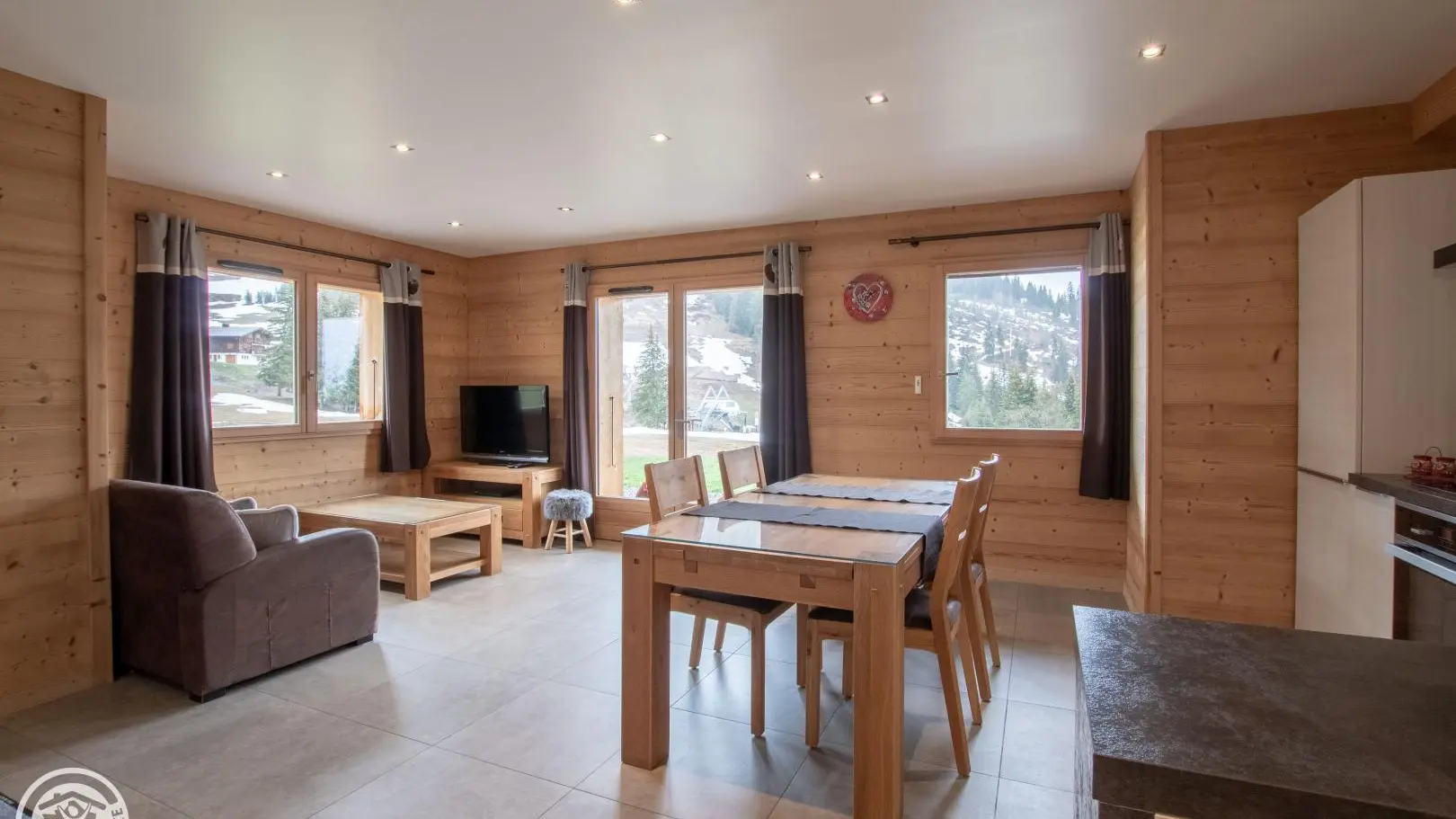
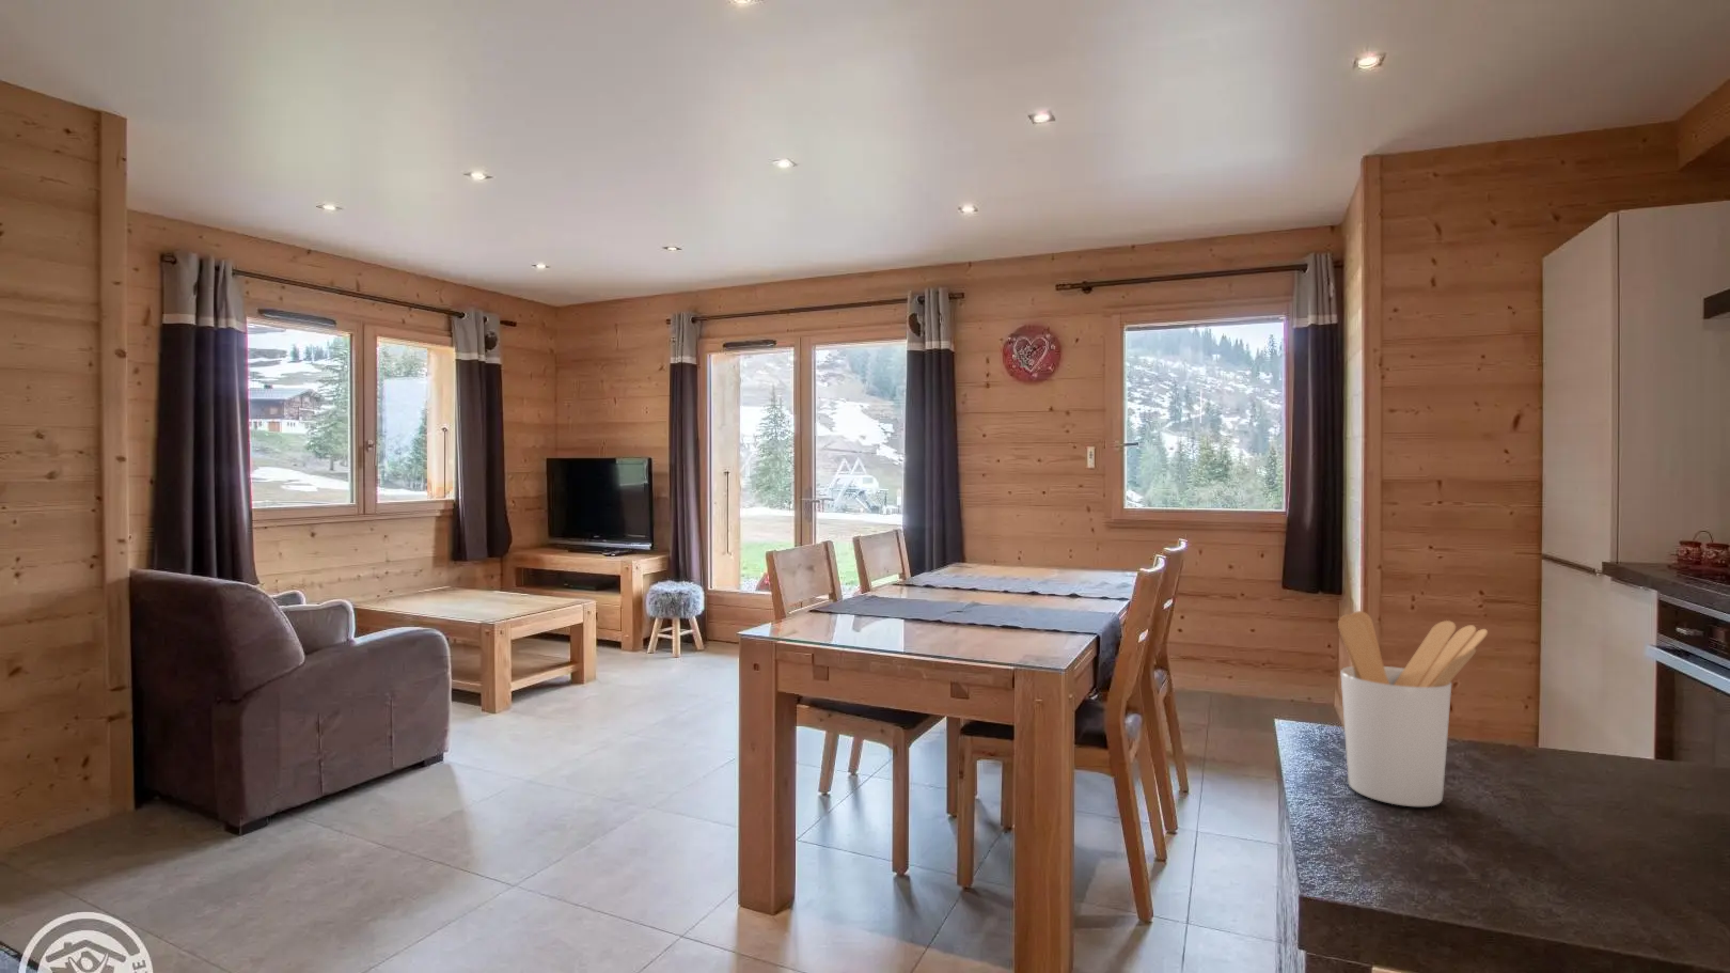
+ utensil holder (1414, 703)
